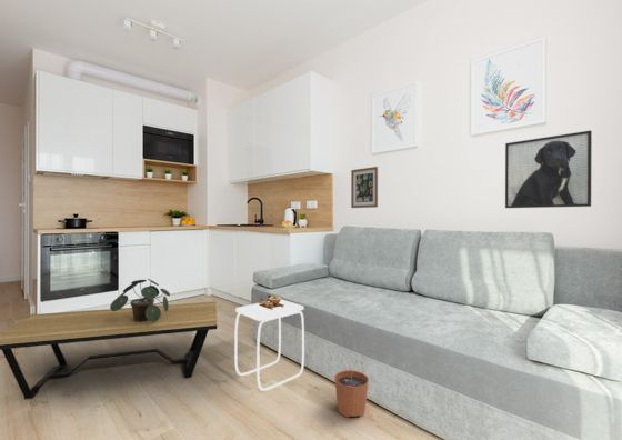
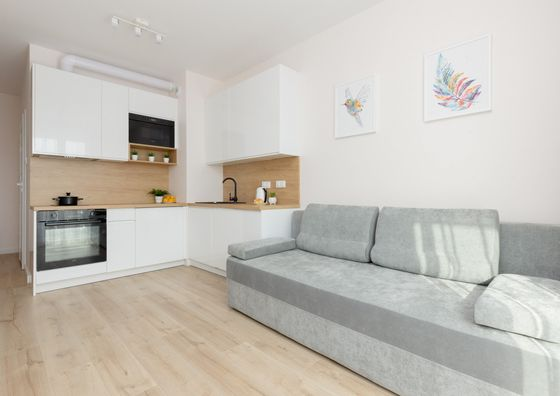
- wall art (363, 188)
- side table (279, 337)
- potted plant (142, 300)
- plant pot (351, 386)
- coffee table (118, 338)
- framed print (544, 172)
